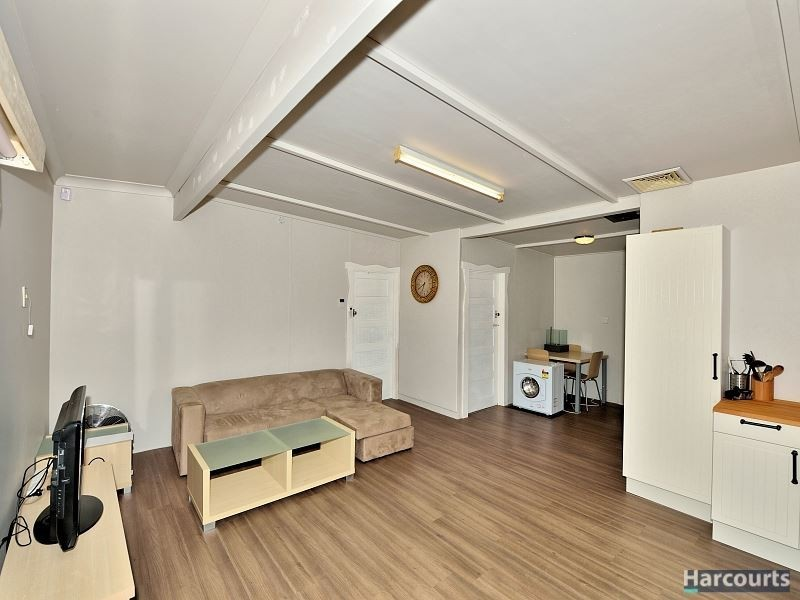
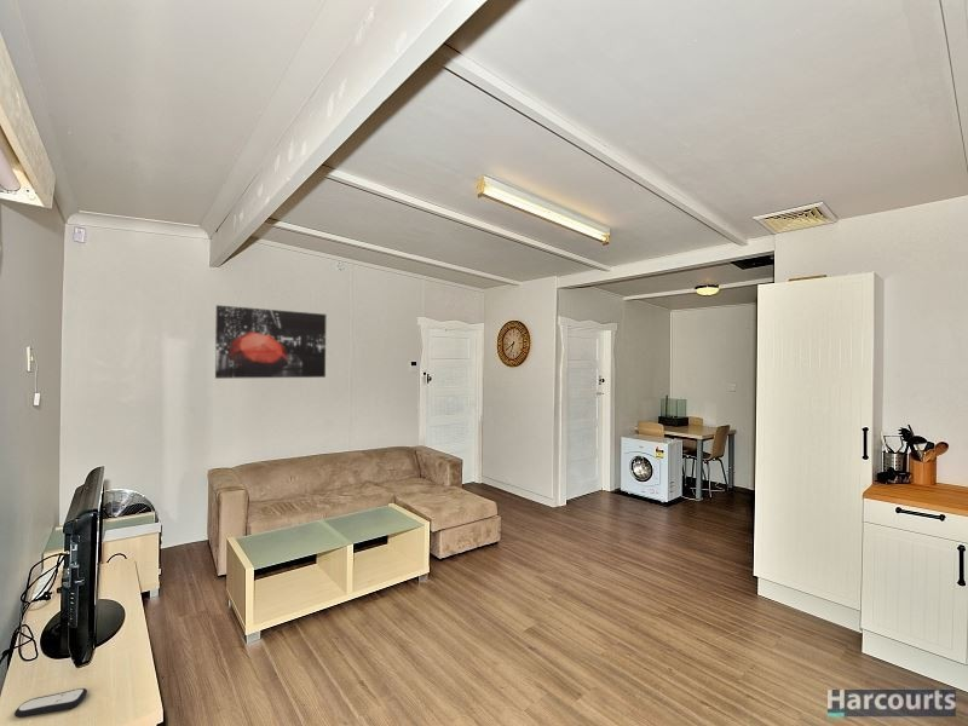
+ wall art (275, 344)
+ remote control (51, 702)
